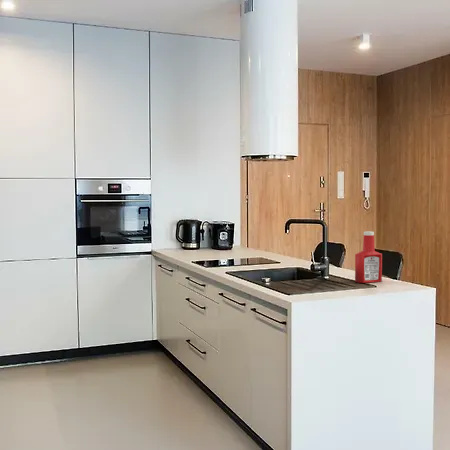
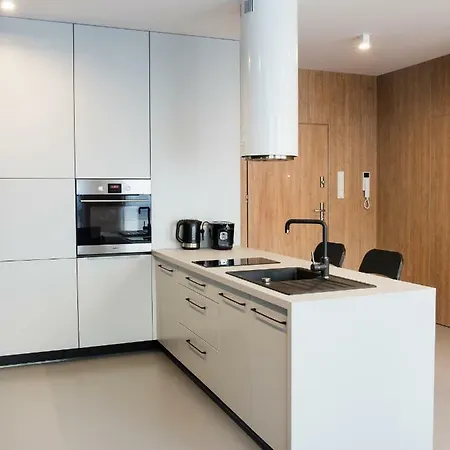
- soap bottle (368, 256)
